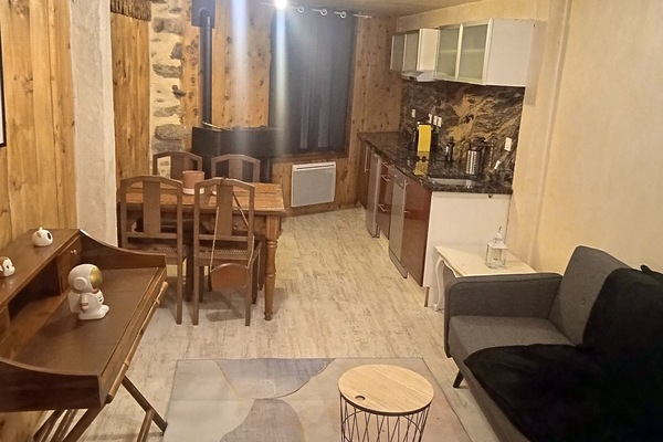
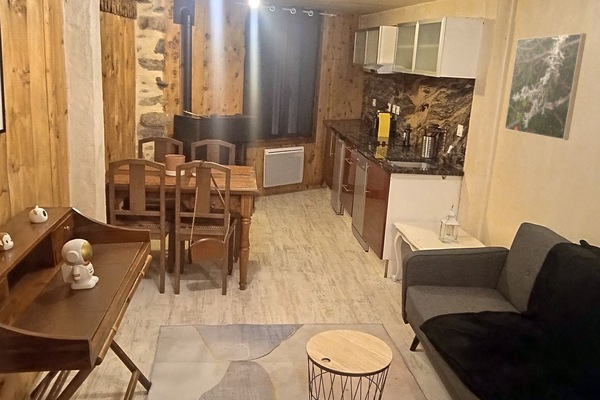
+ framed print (541, 86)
